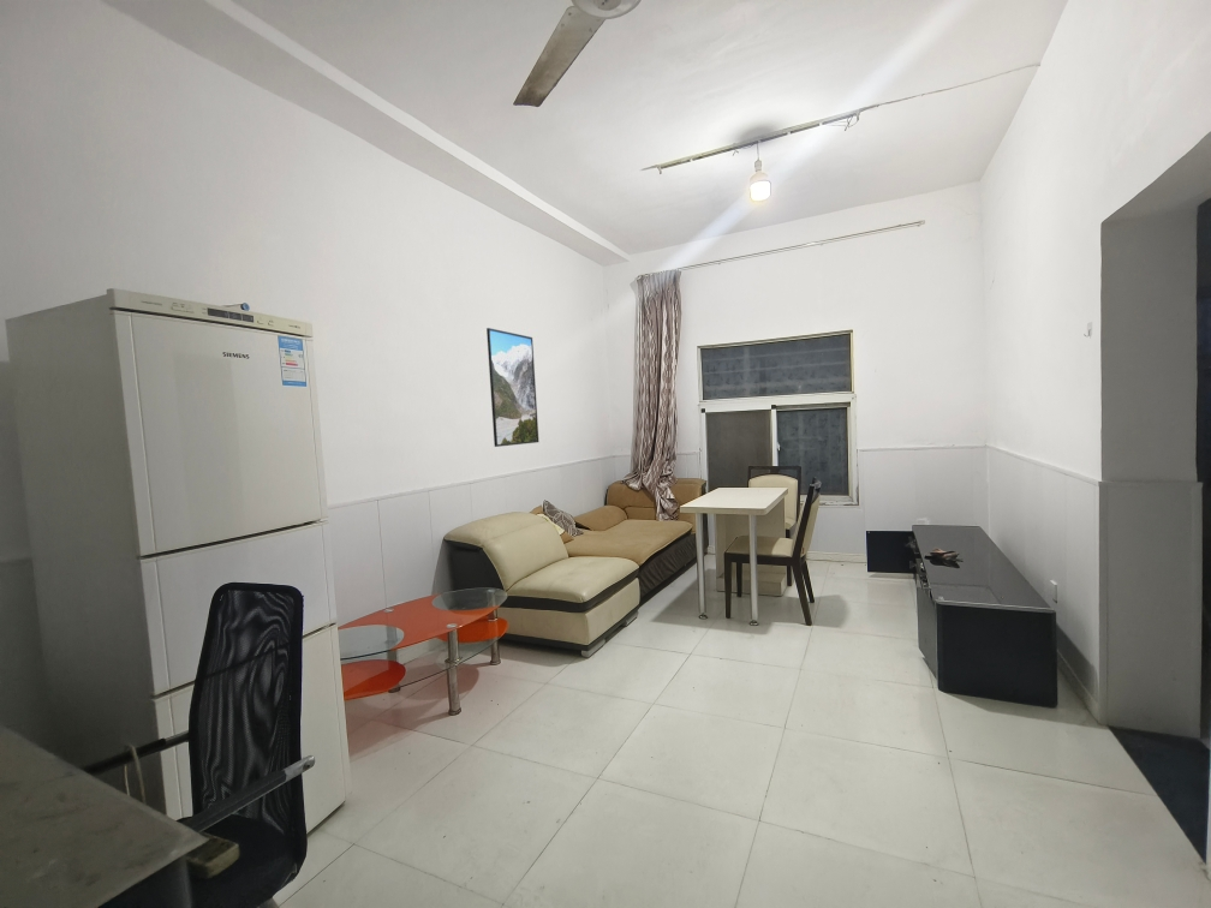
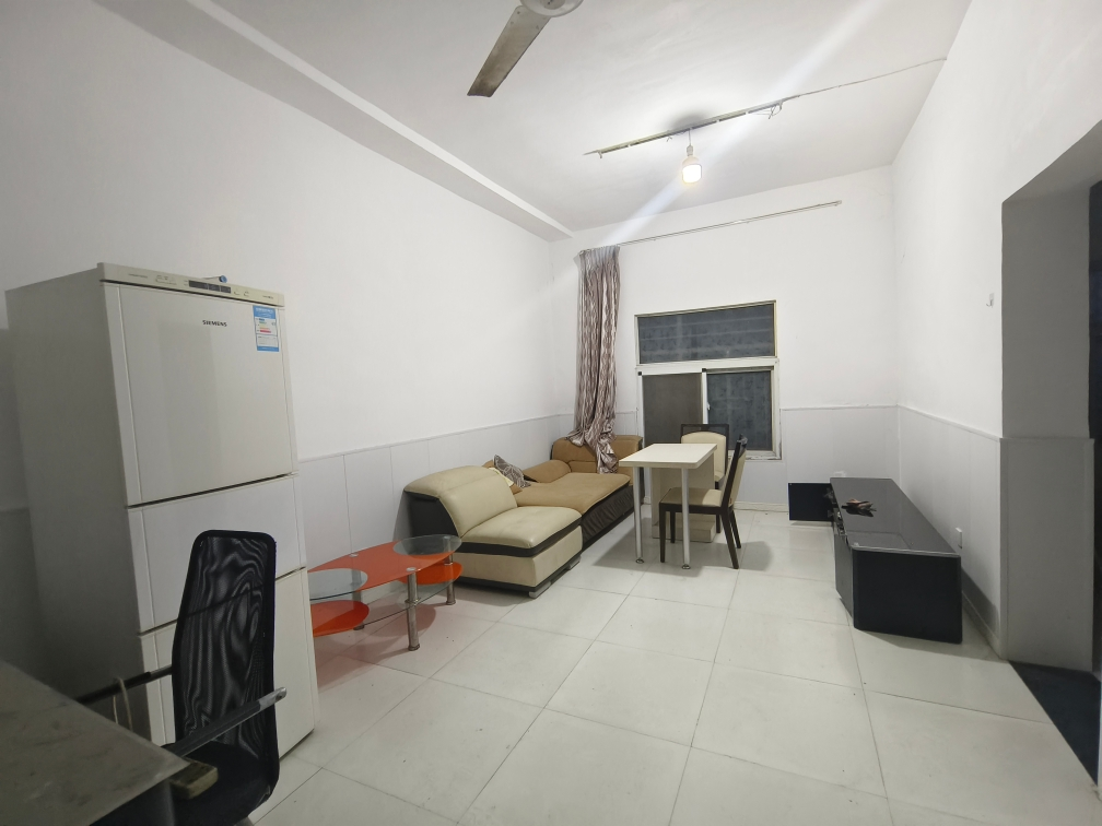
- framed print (514, 388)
